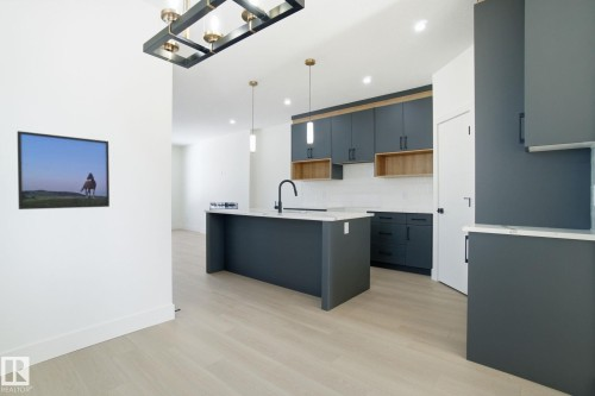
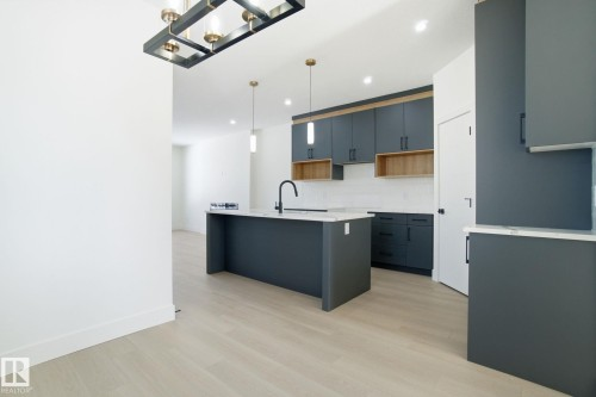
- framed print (67, 171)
